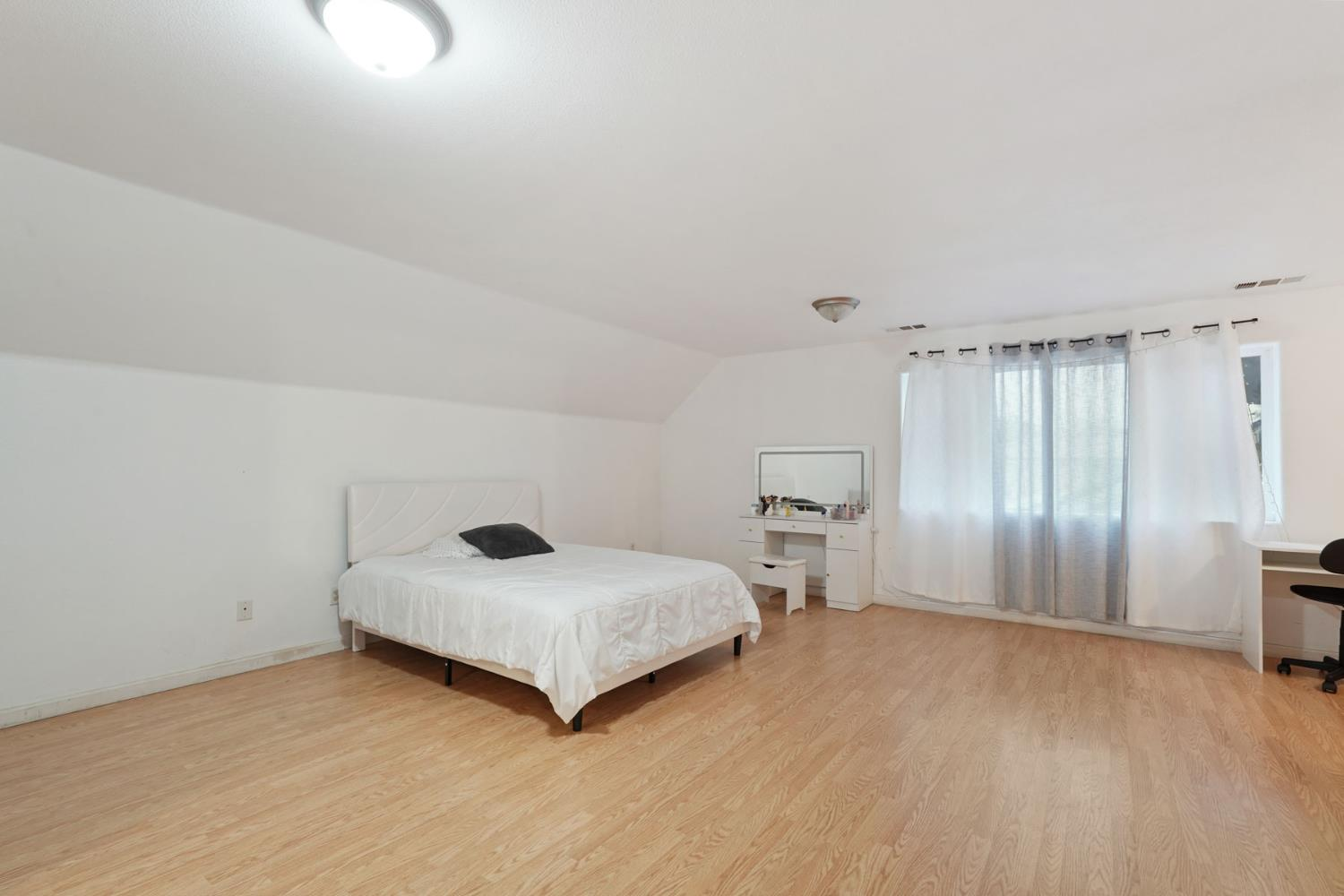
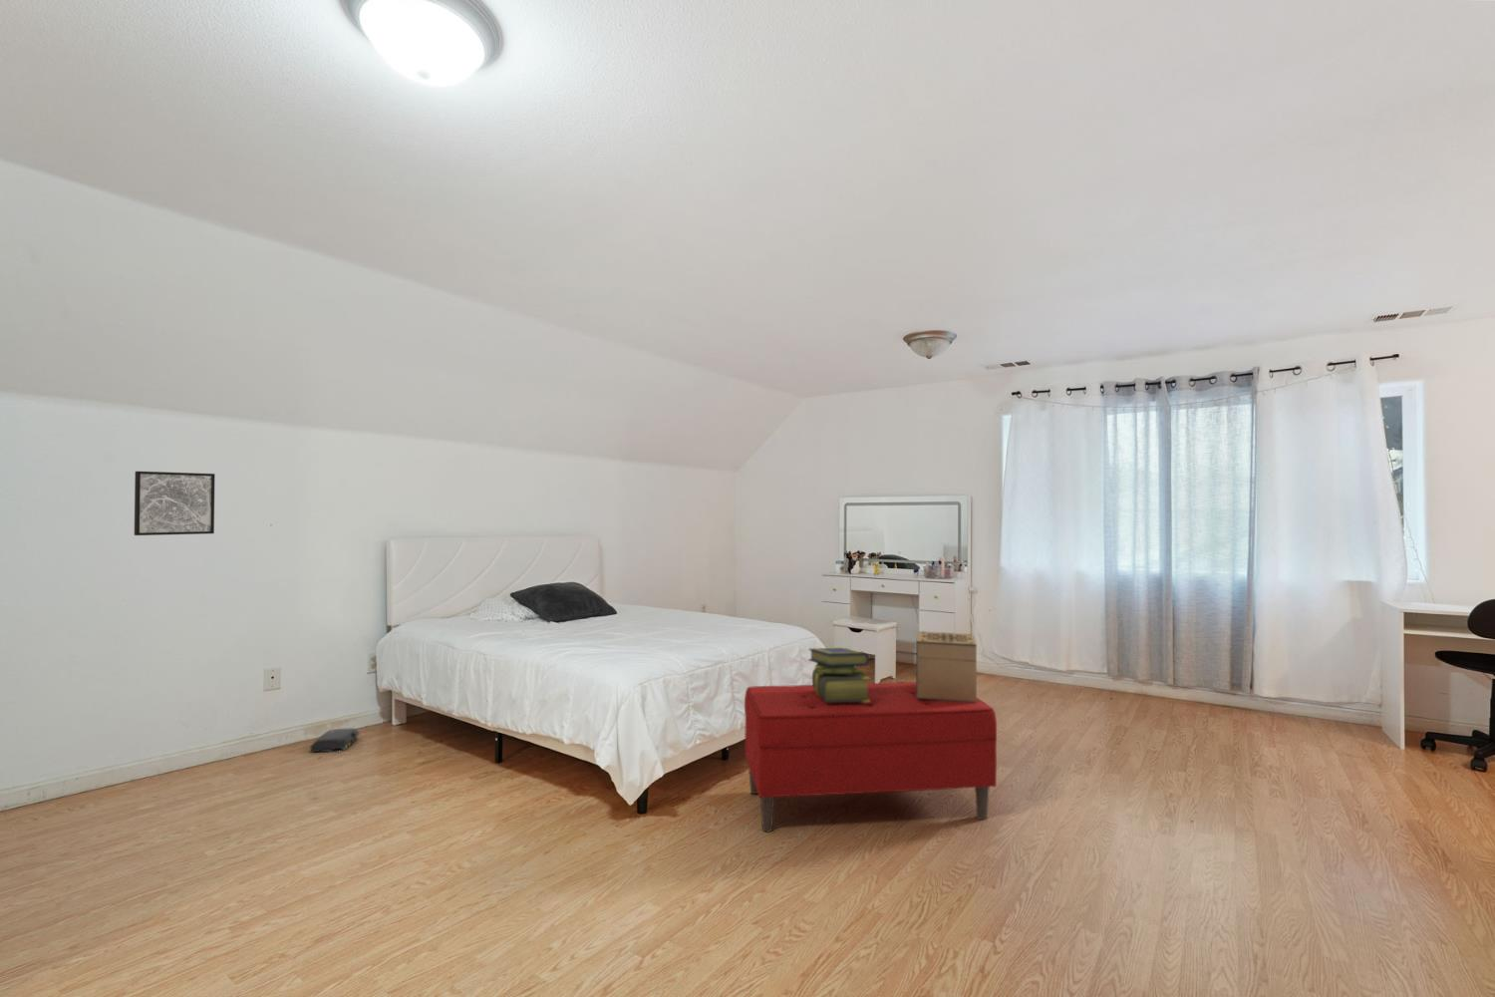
+ bench (863, 751)
+ decorative box (944, 665)
+ bag (336, 739)
+ stack of books (838, 671)
+ wall art (176, 503)
